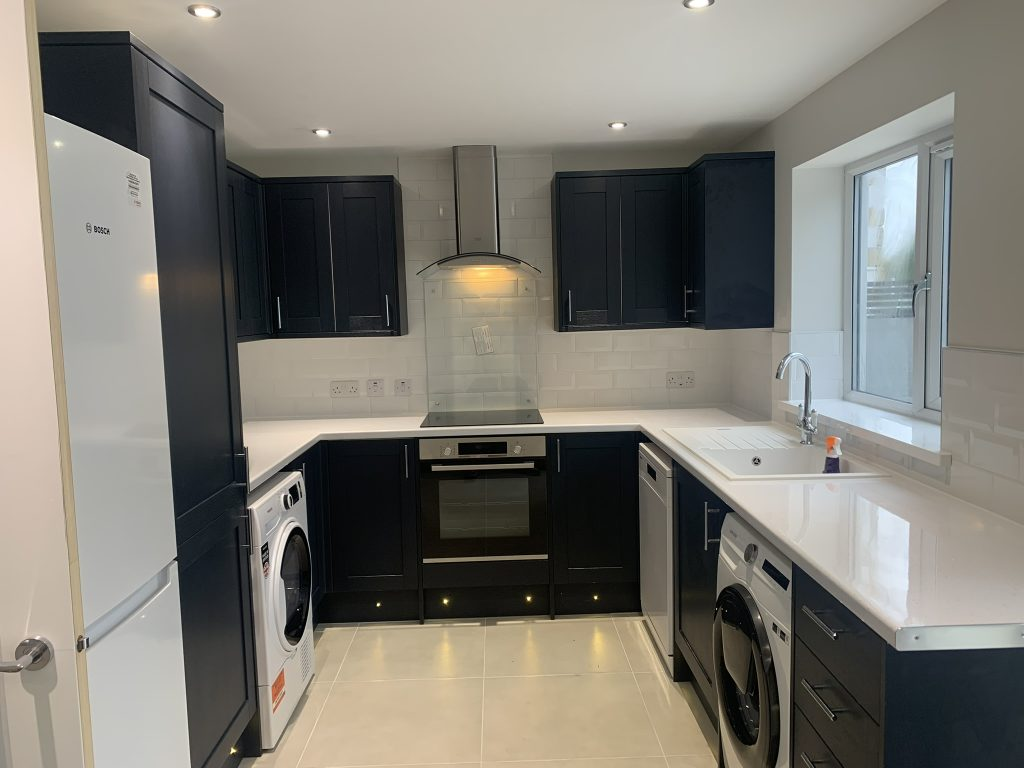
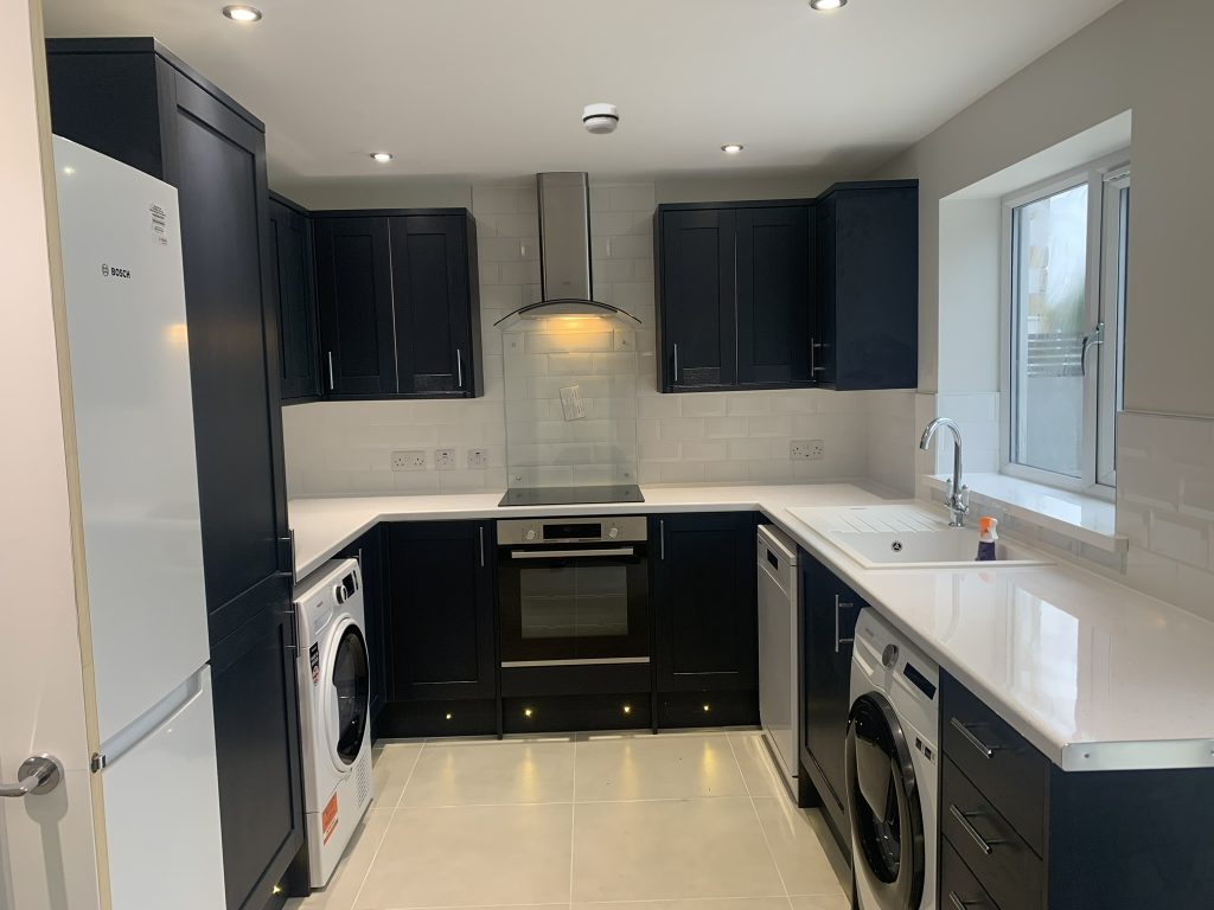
+ smoke detector (600, 118)
